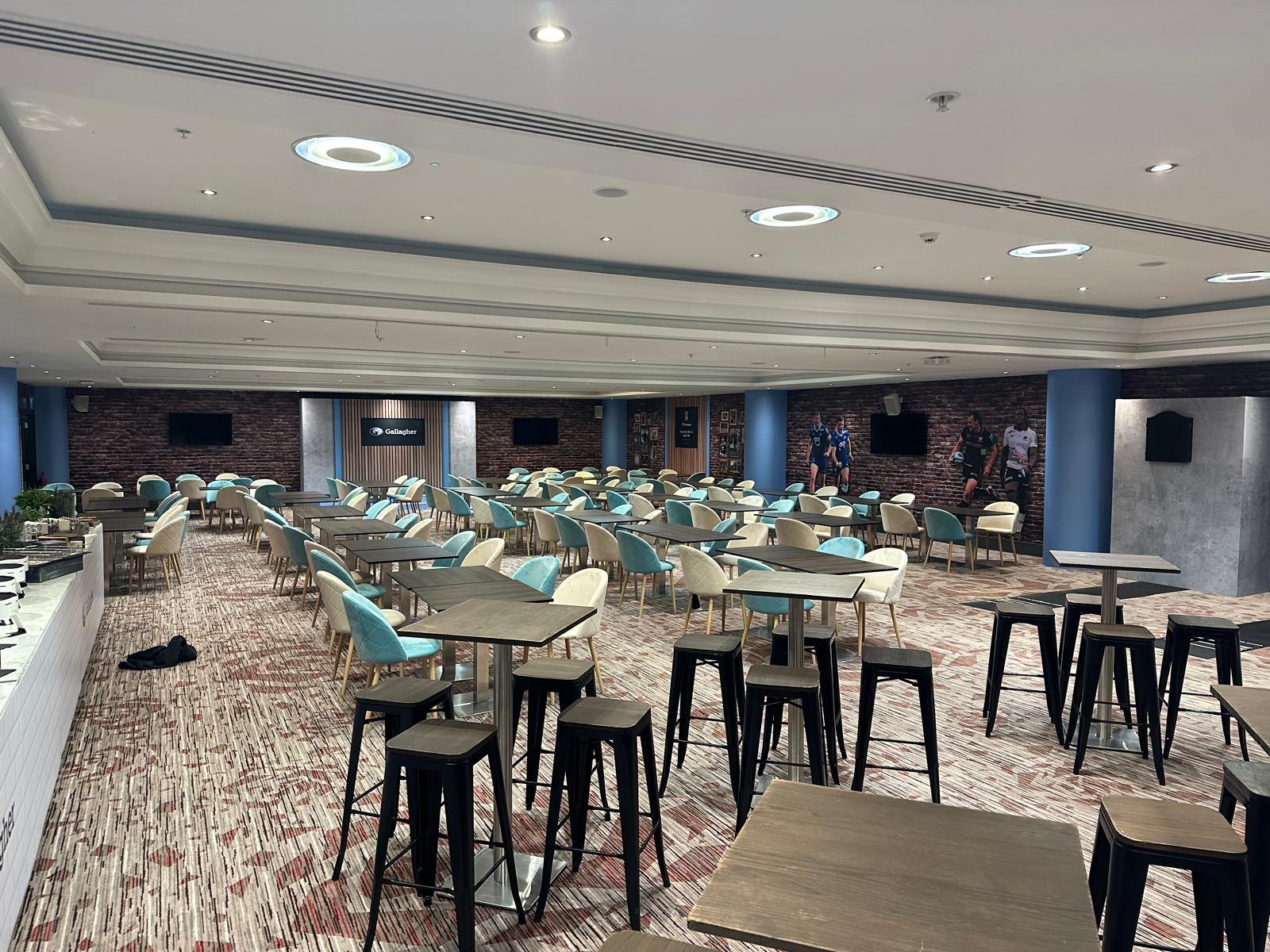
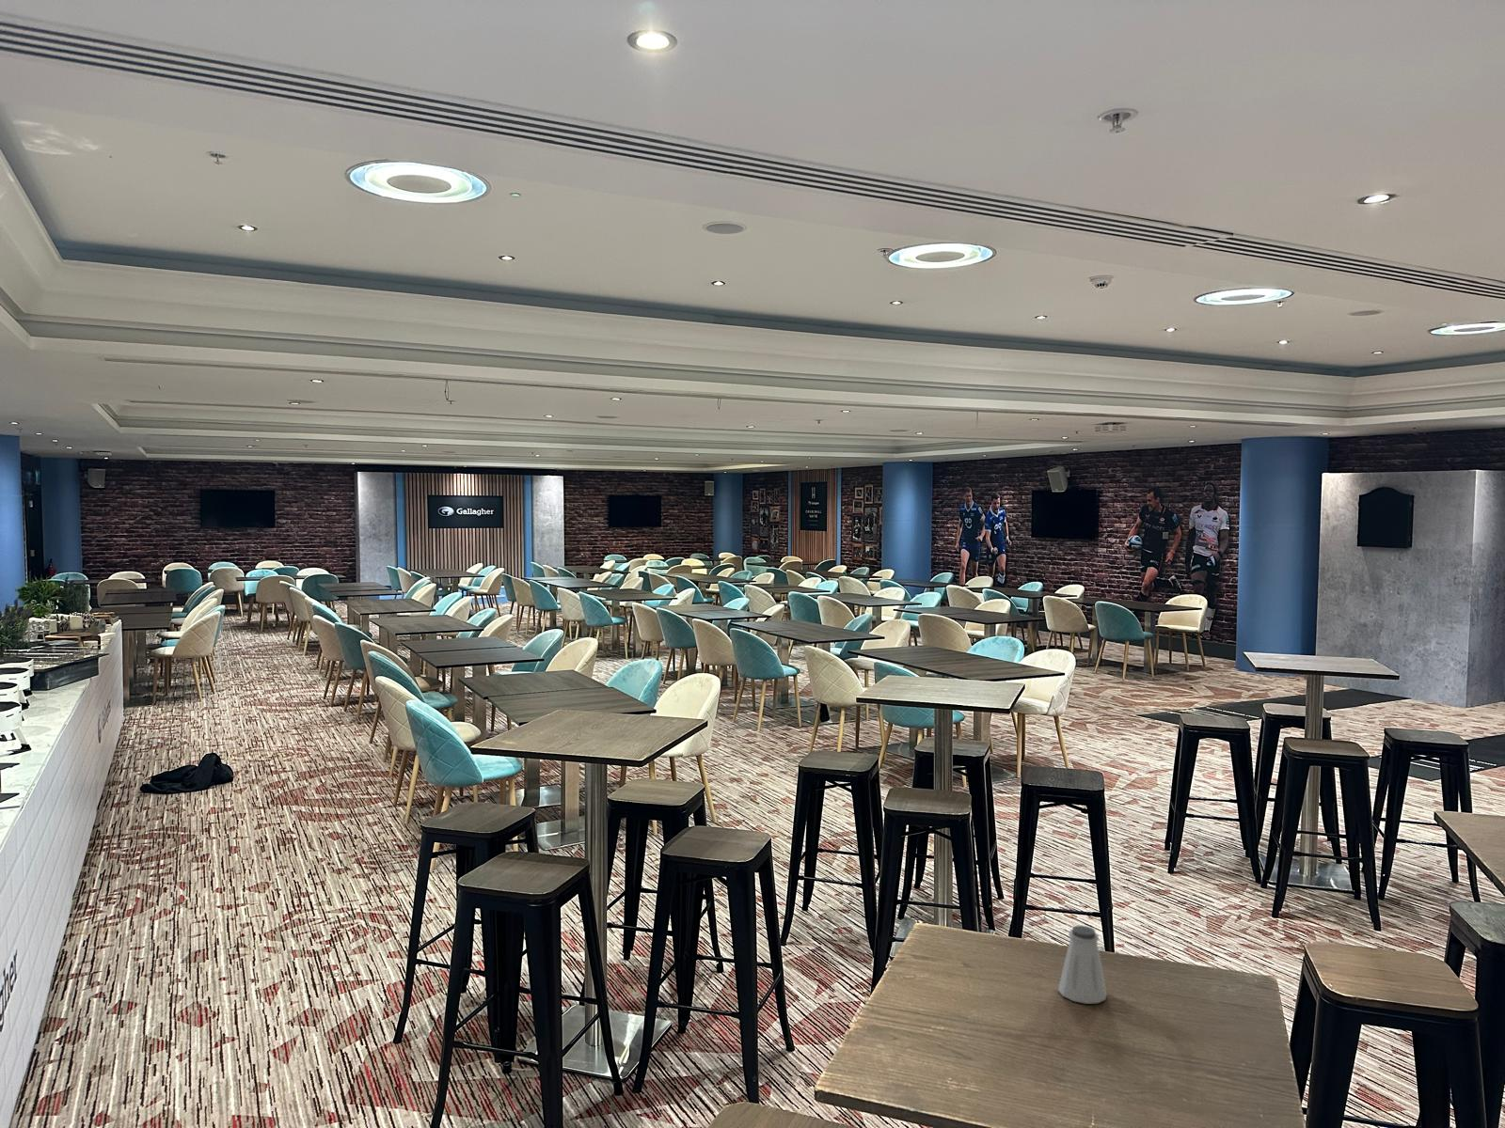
+ saltshaker (1083, 961)
